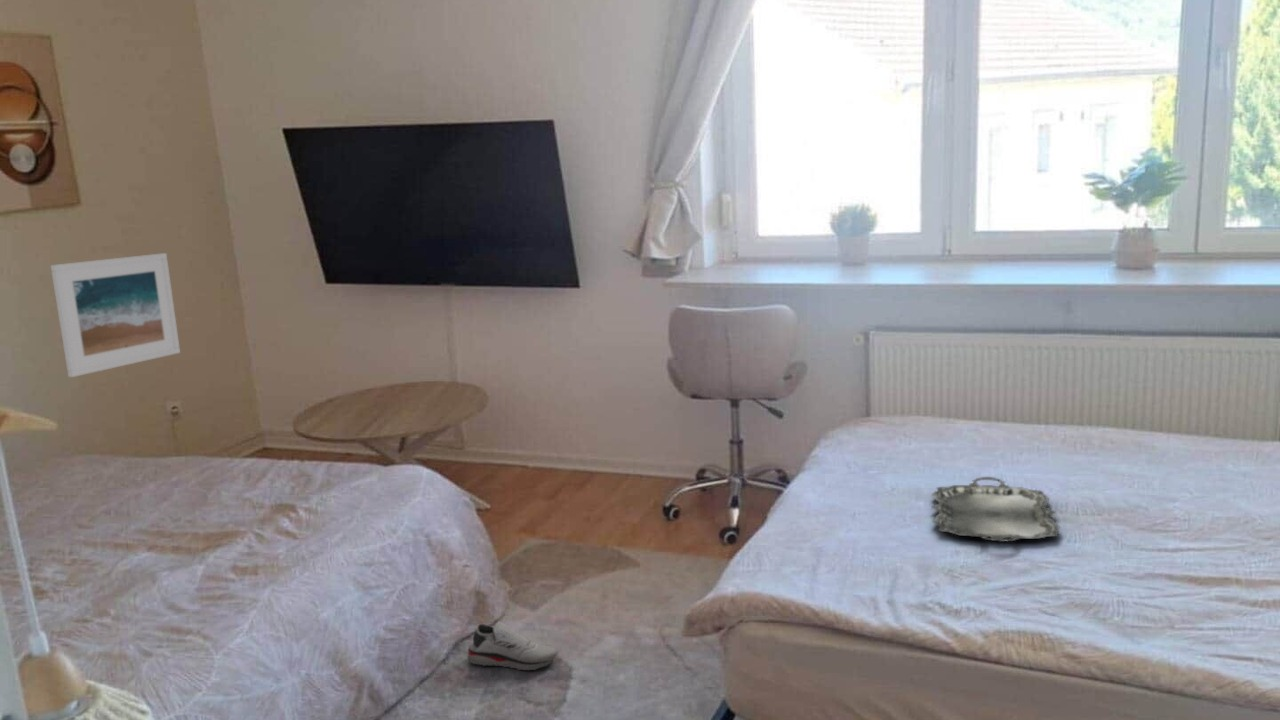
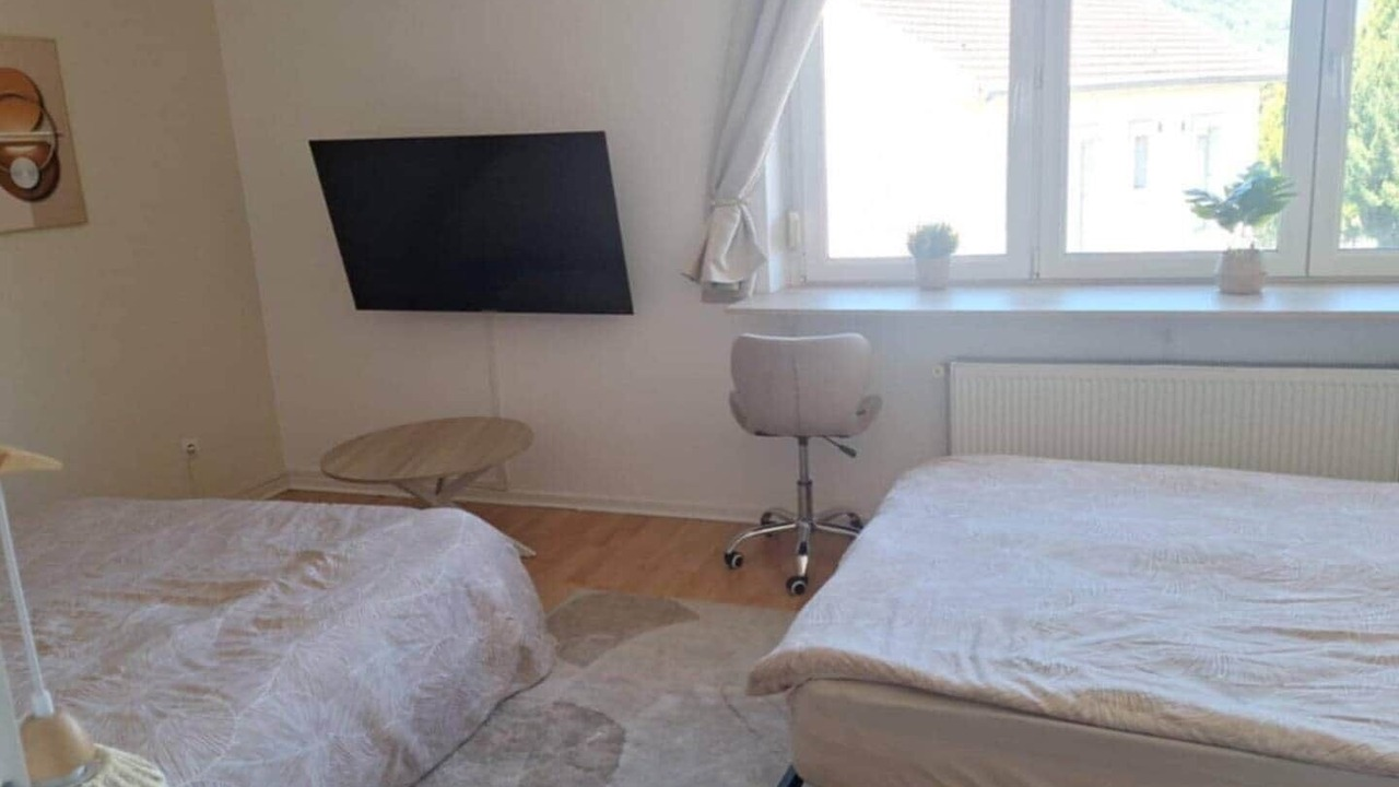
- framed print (119, 312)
- serving tray (992, 510)
- shoe (512, 642)
